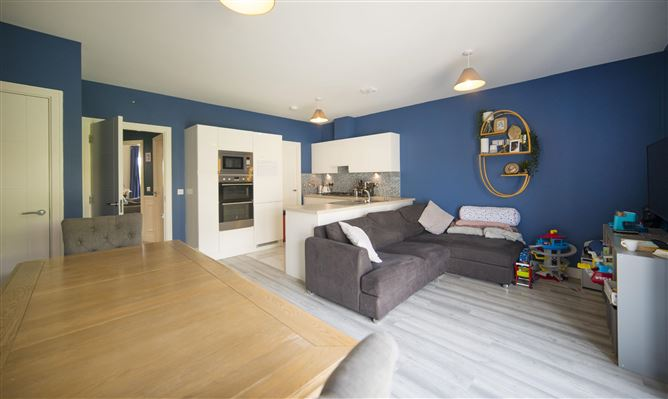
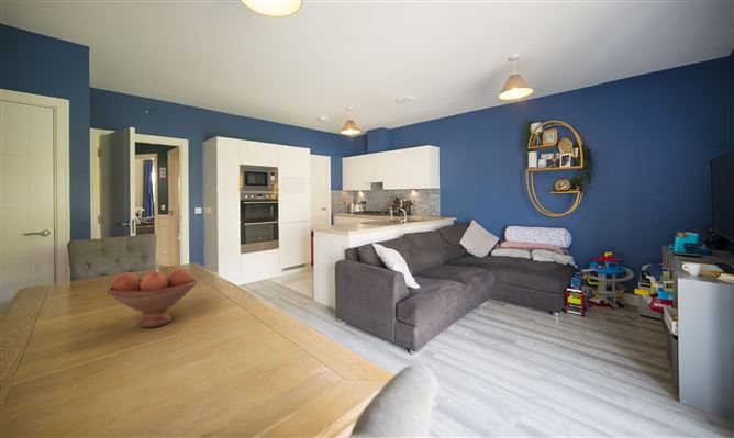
+ fruit bowl (155, 295)
